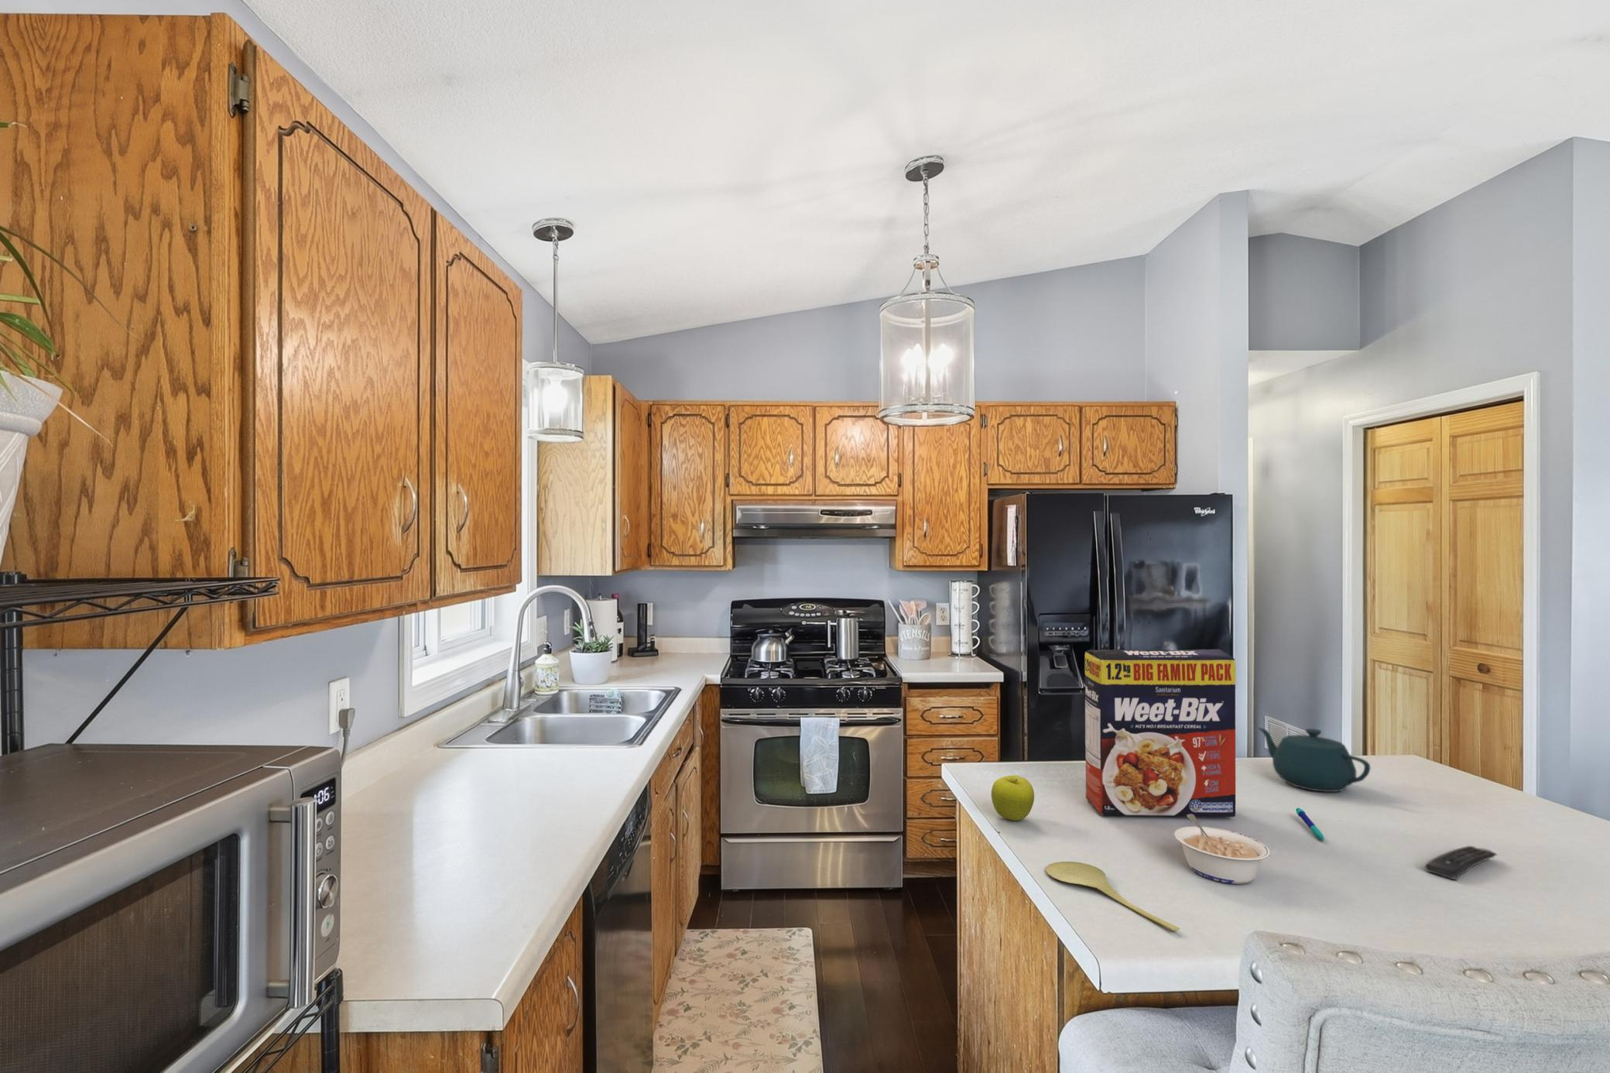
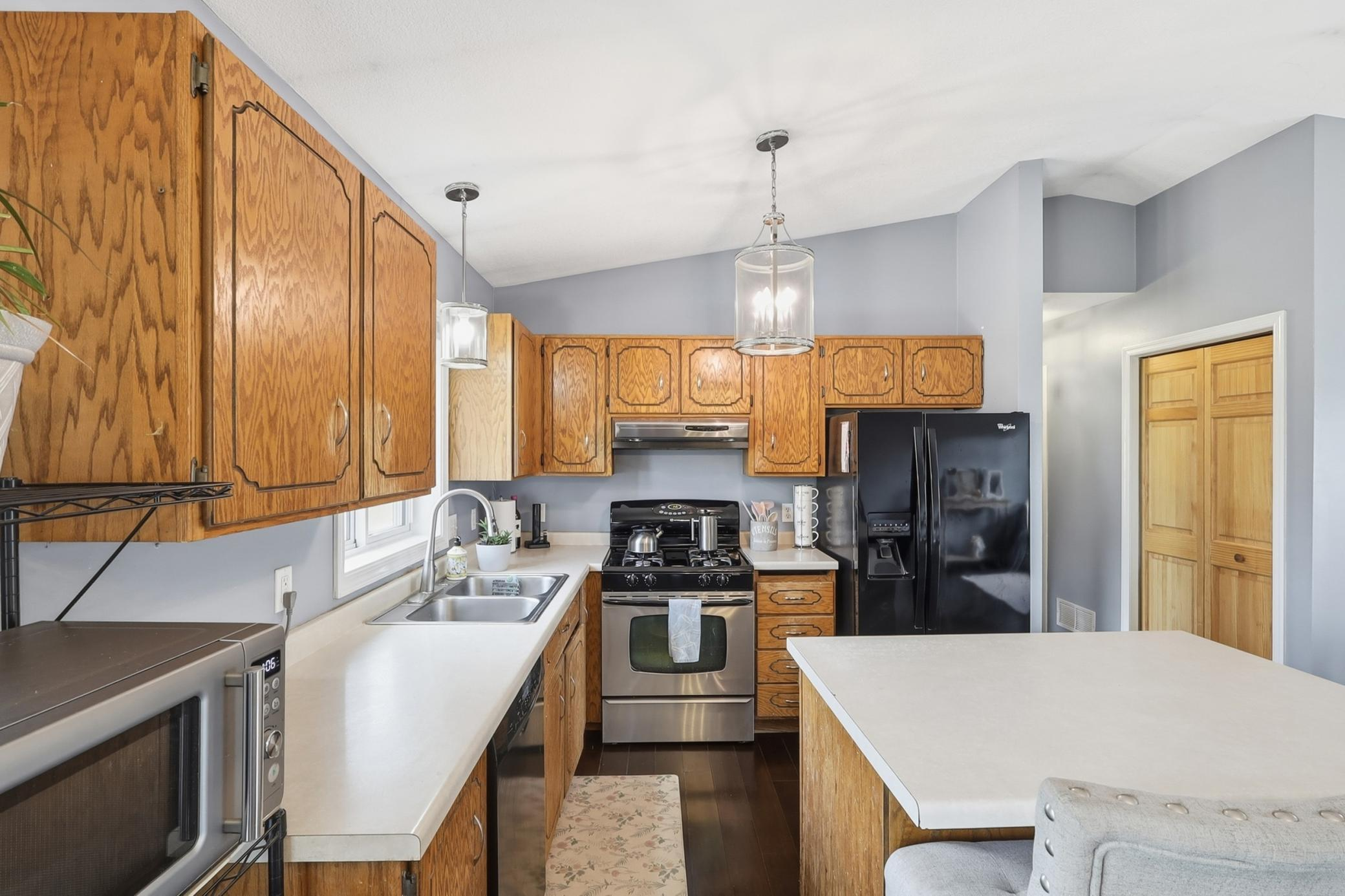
- fruit (1013, 798)
- remote control (1463, 860)
- cereal box (1158, 728)
- spoon (1110, 891)
- teapot (1310, 757)
- legume (1217, 853)
- pen (1310, 824)
